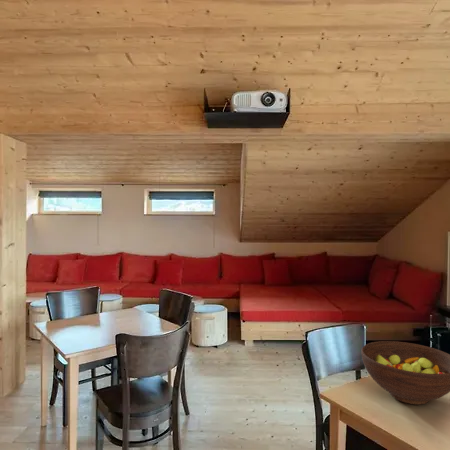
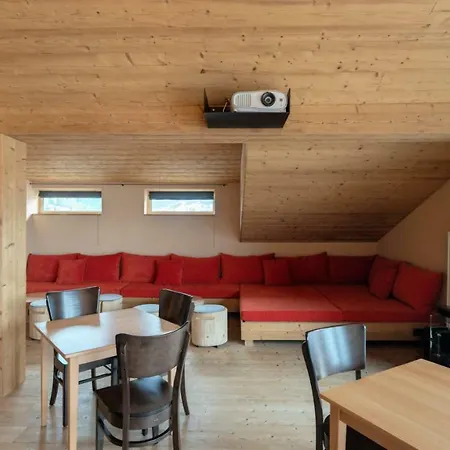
- fruit bowl (408, 376)
